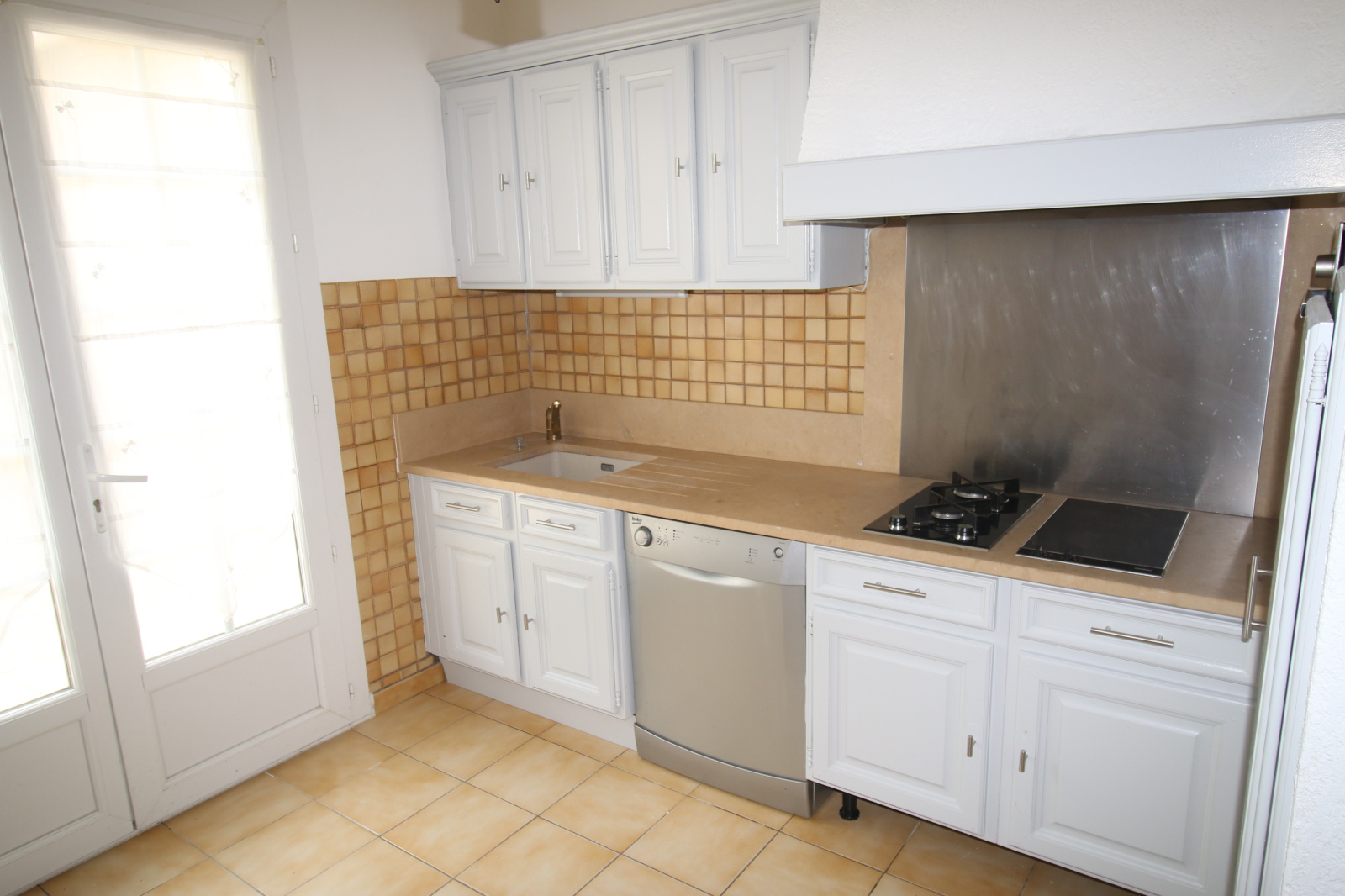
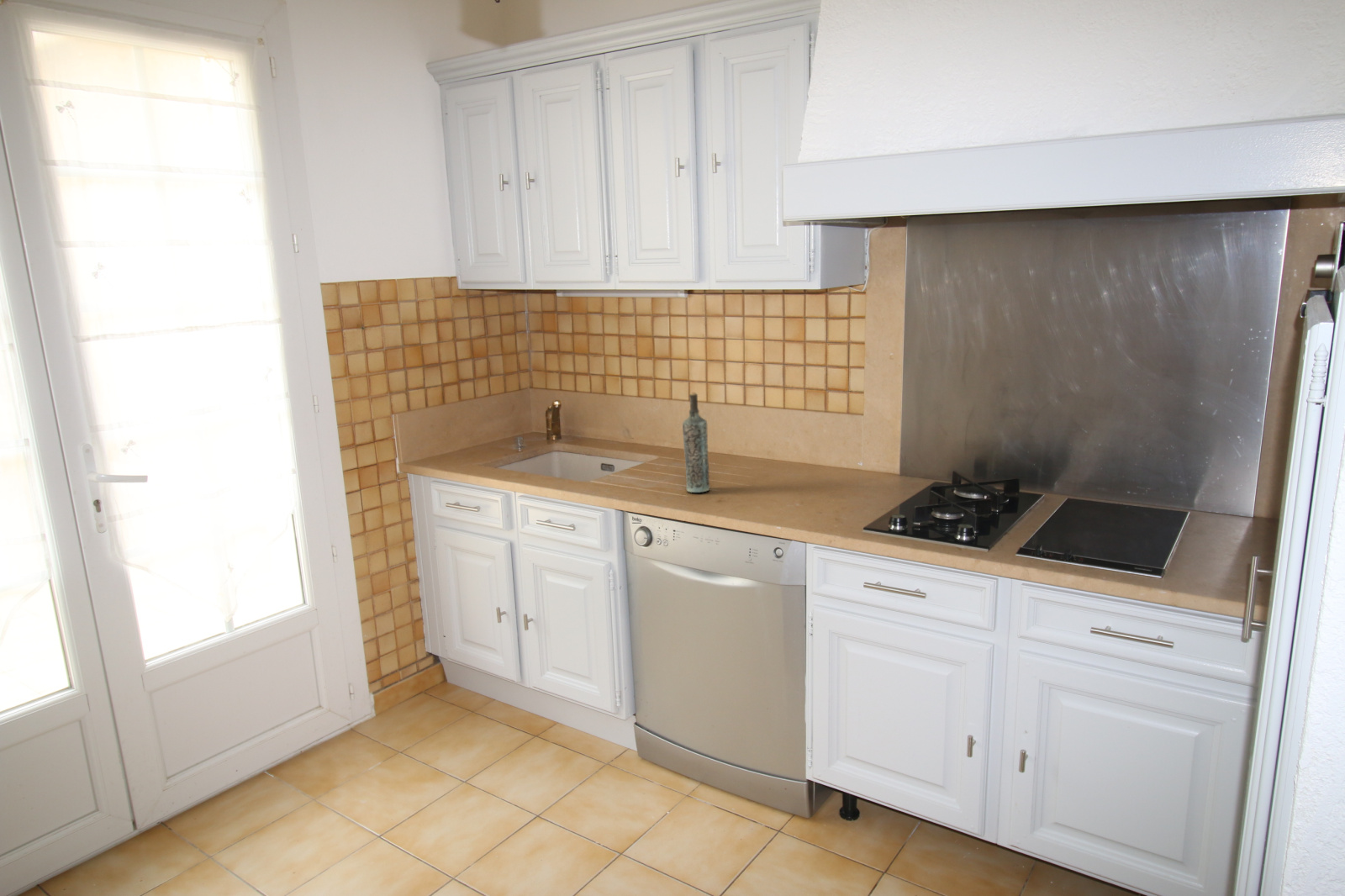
+ bottle (695, 442)
